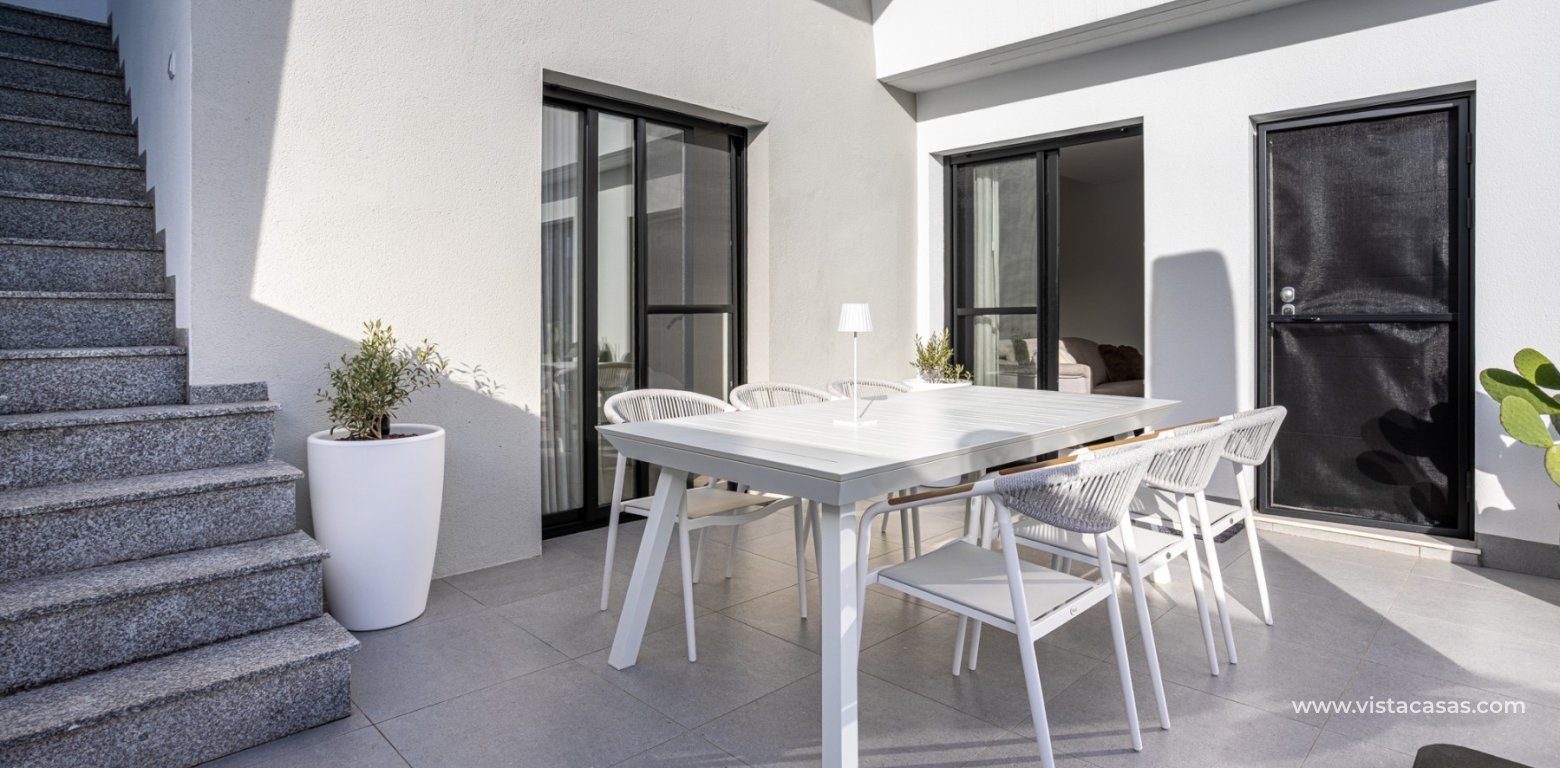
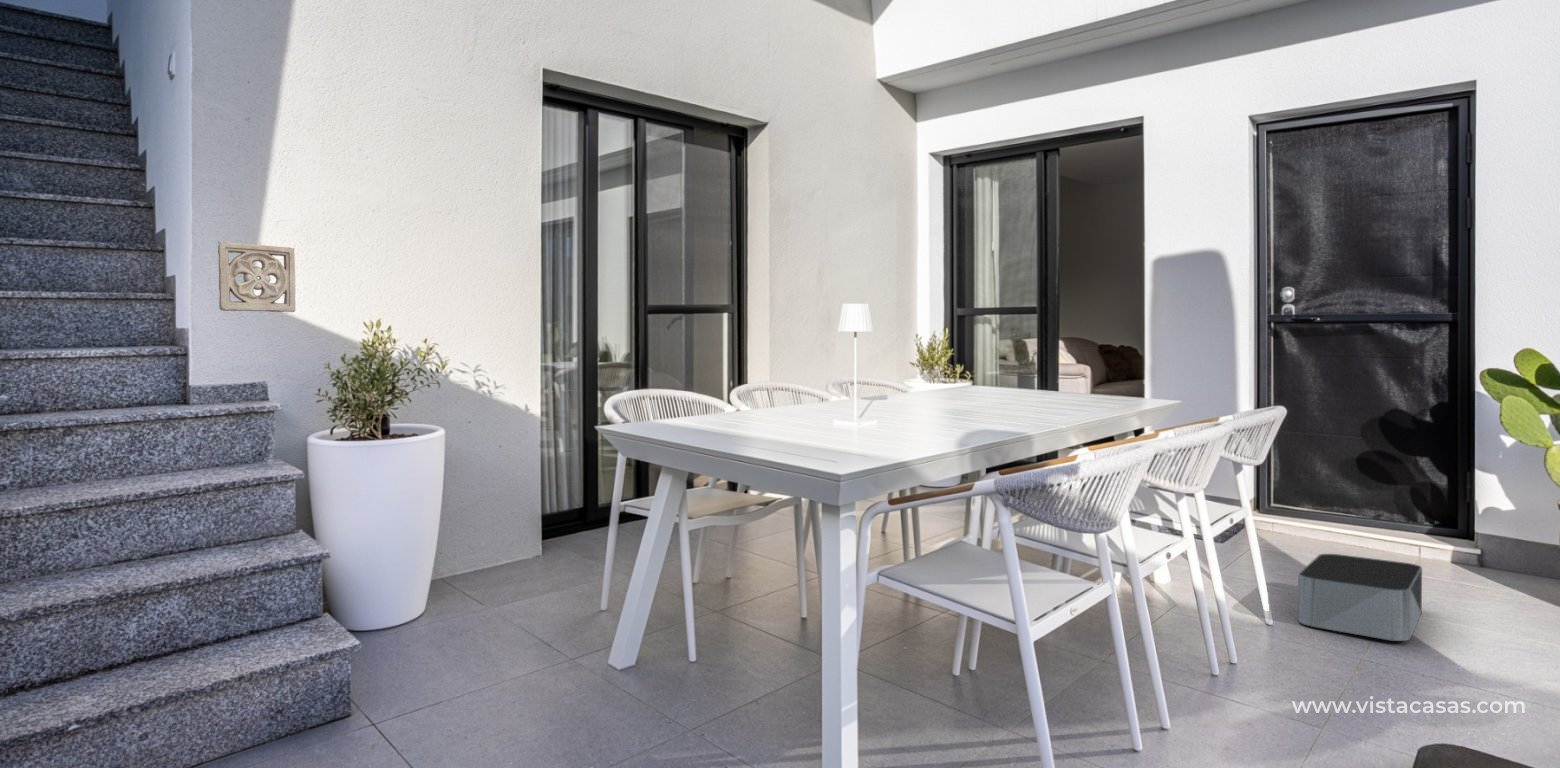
+ wall ornament (257, 278)
+ storage bin (1360, 593)
